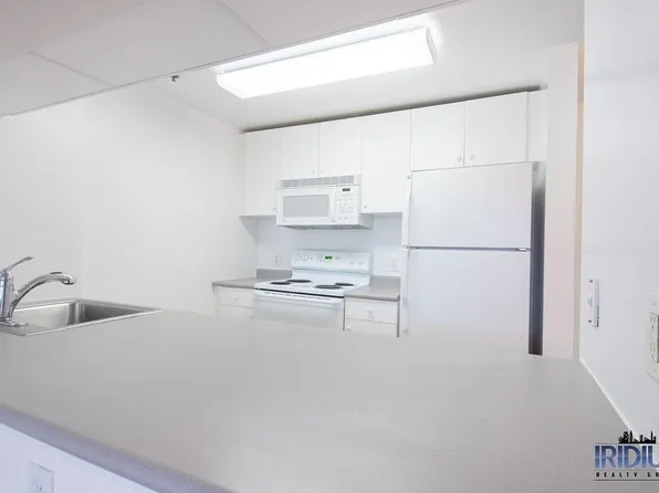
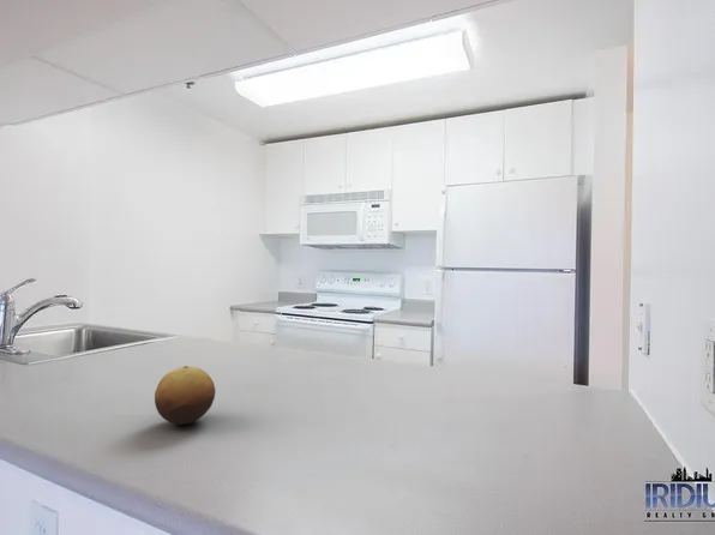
+ fruit (185, 393)
